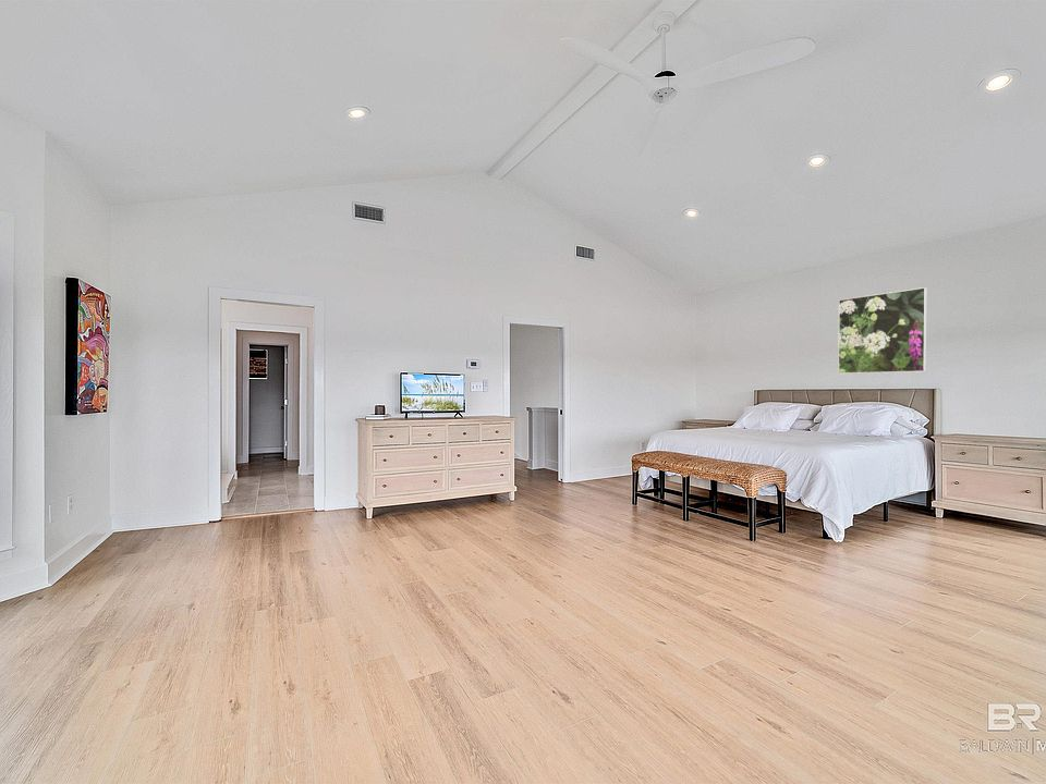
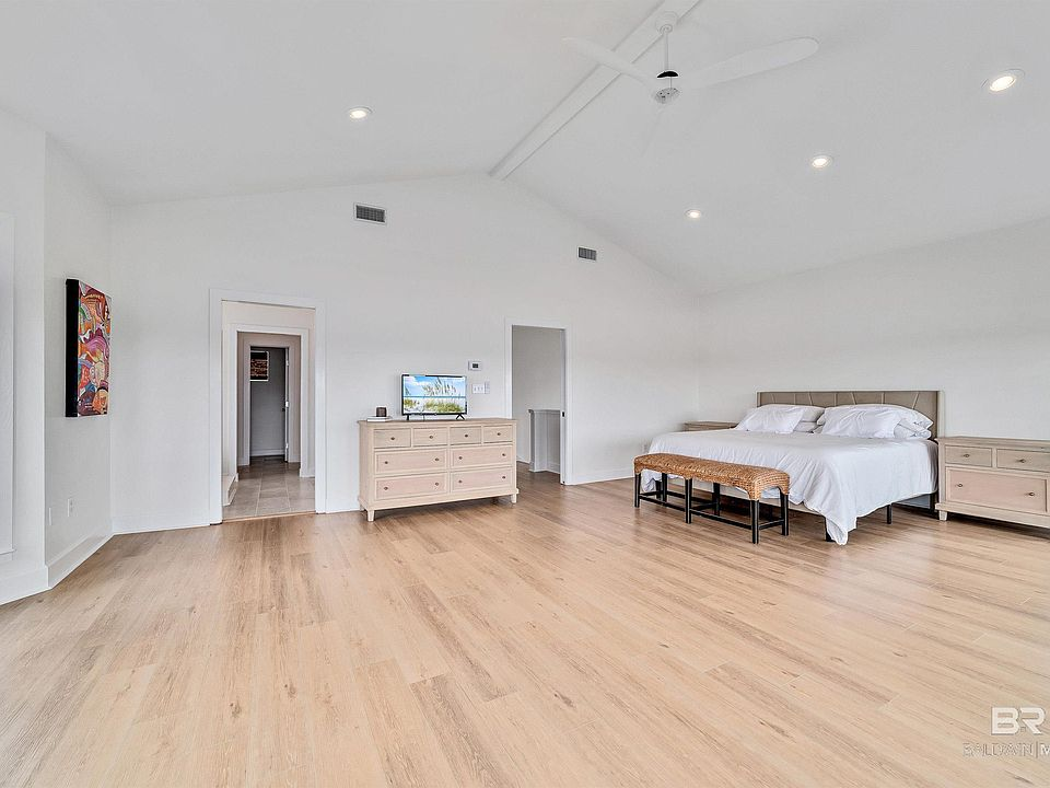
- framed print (879, 333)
